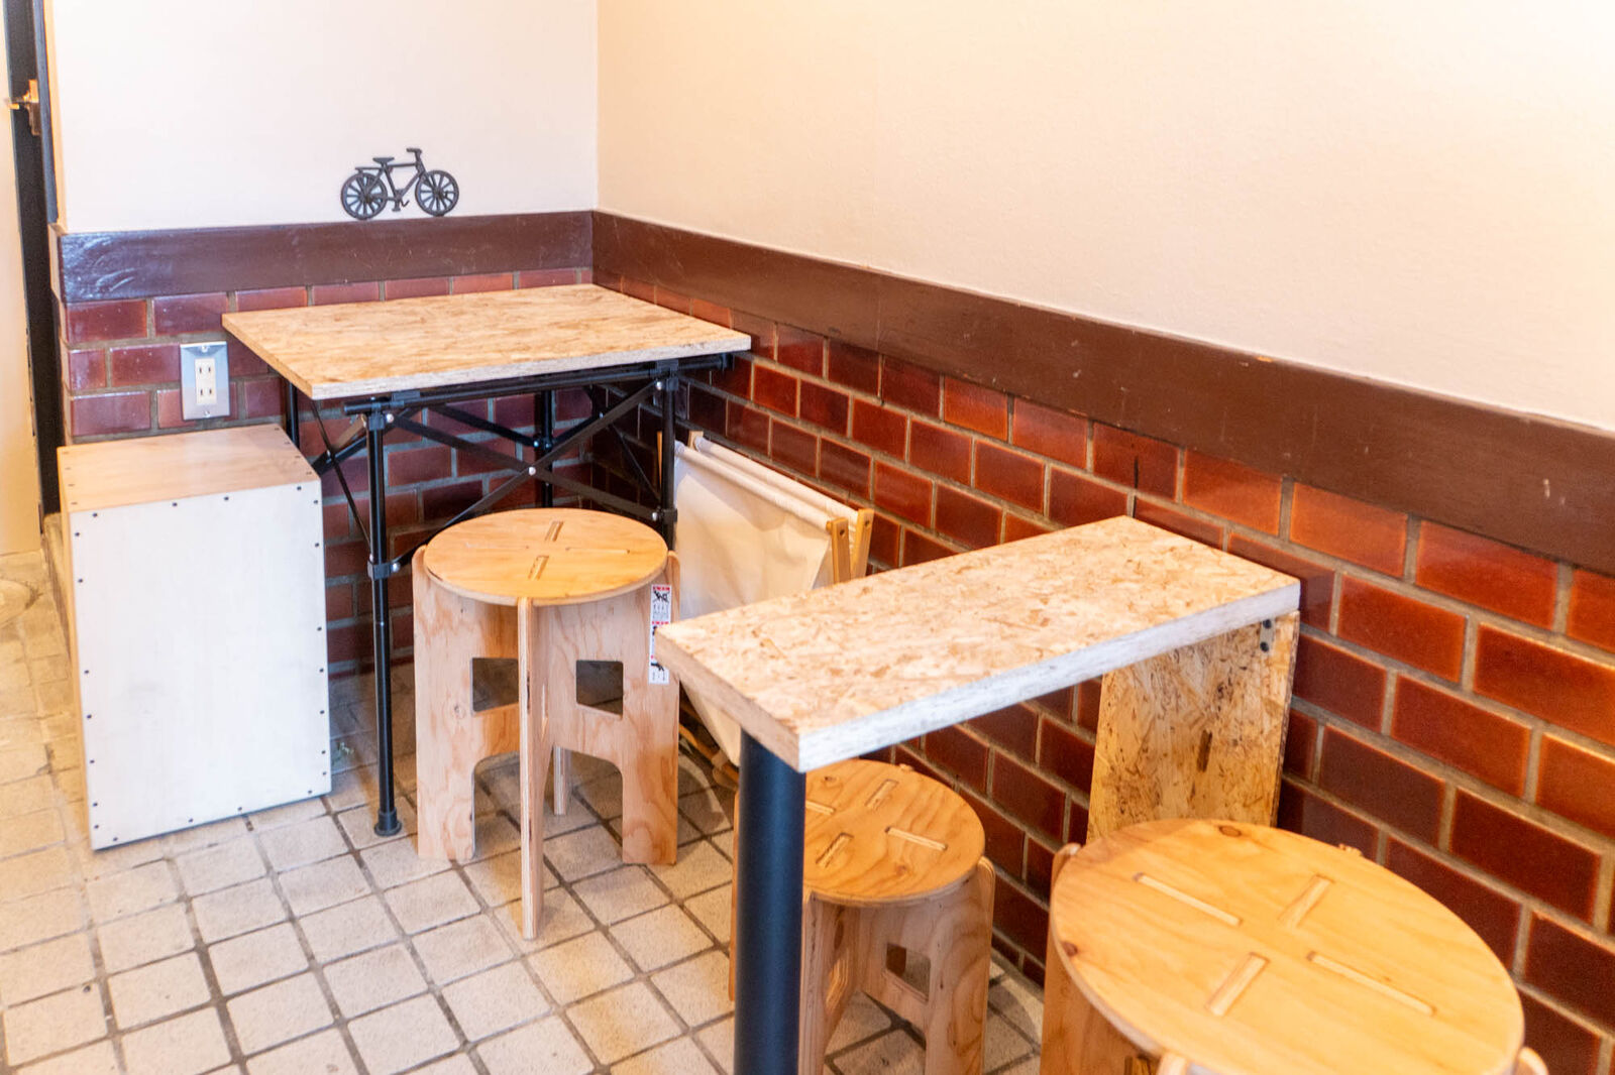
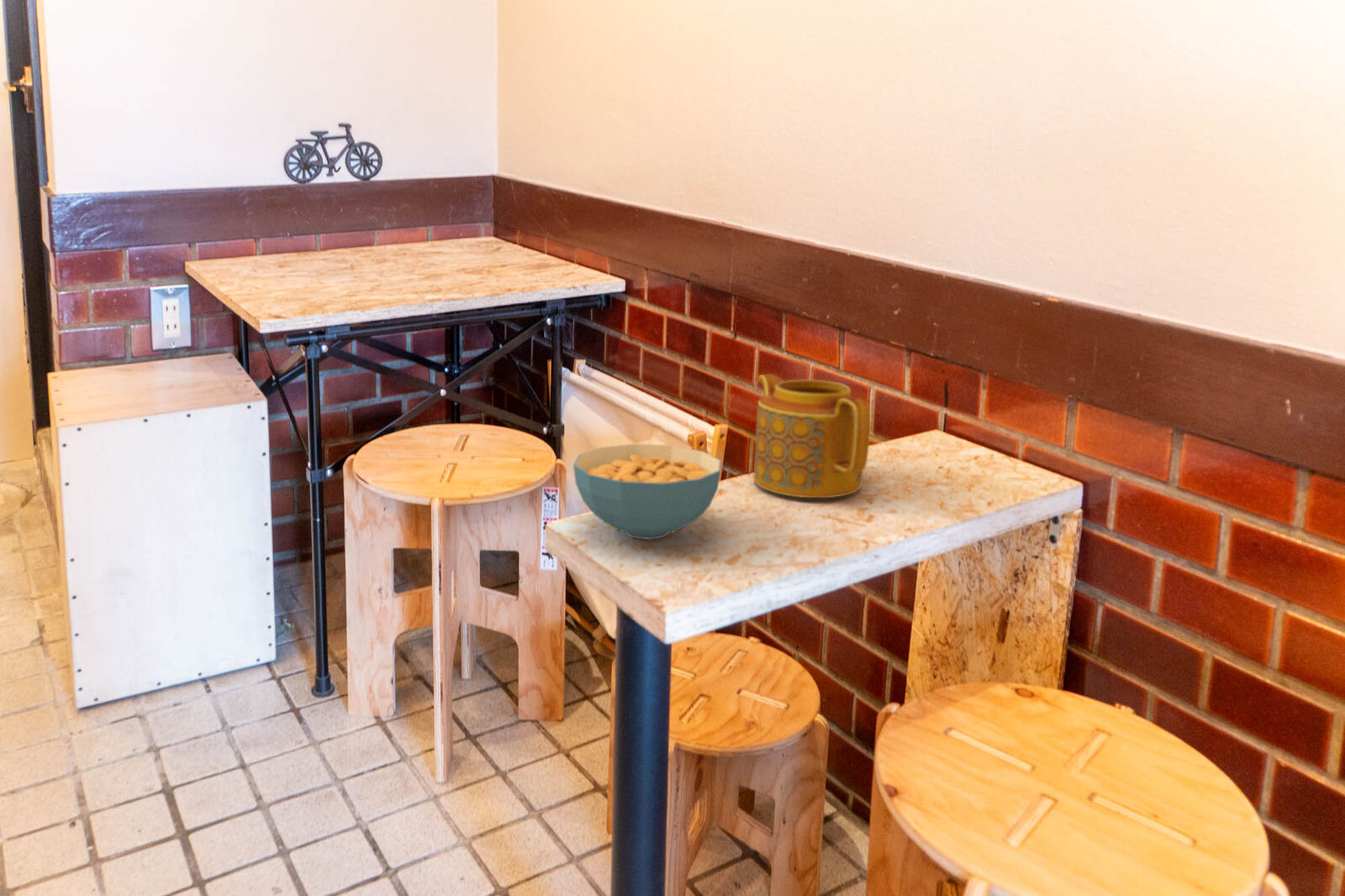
+ cereal bowl (647, 498)
+ teapot (807, 434)
